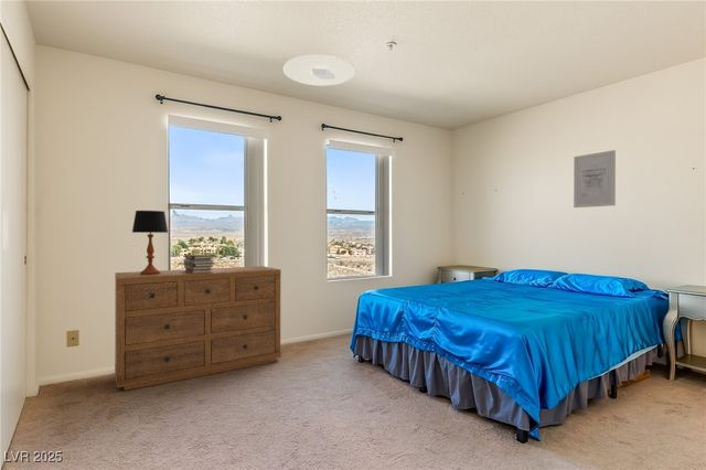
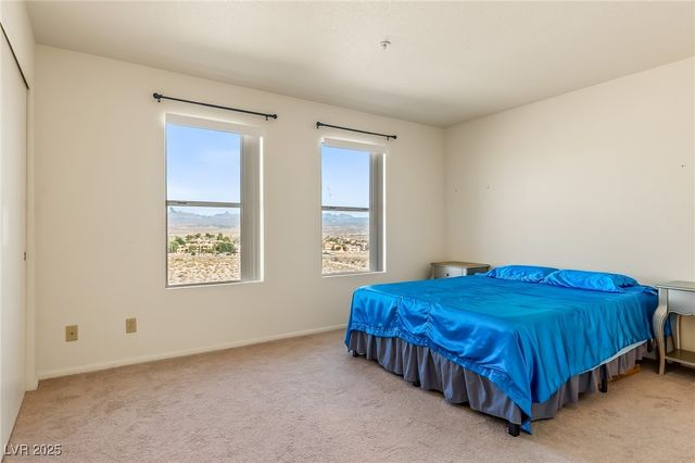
- wall art (593, 180)
- table lamp (150, 242)
- book stack (199, 263)
- dresser (202, 319)
- ceiling light (319, 67)
